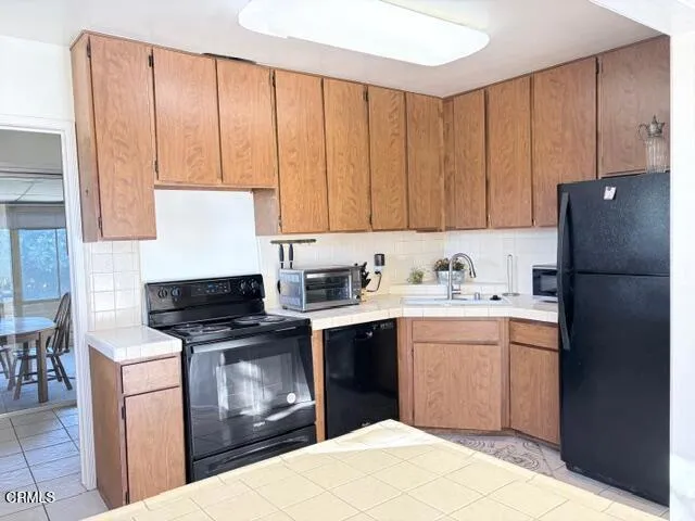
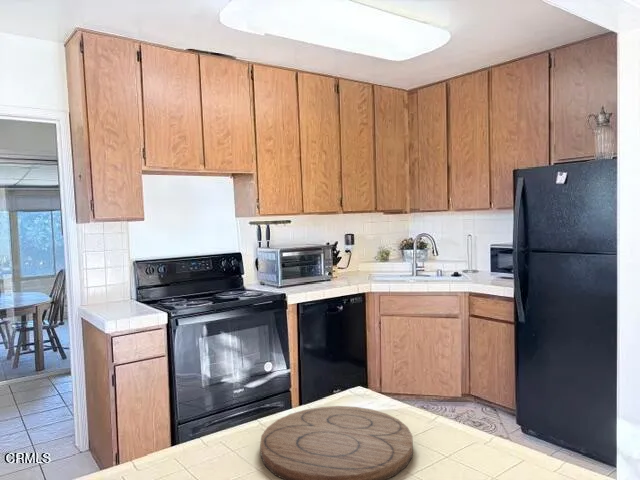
+ cutting board (336, 441)
